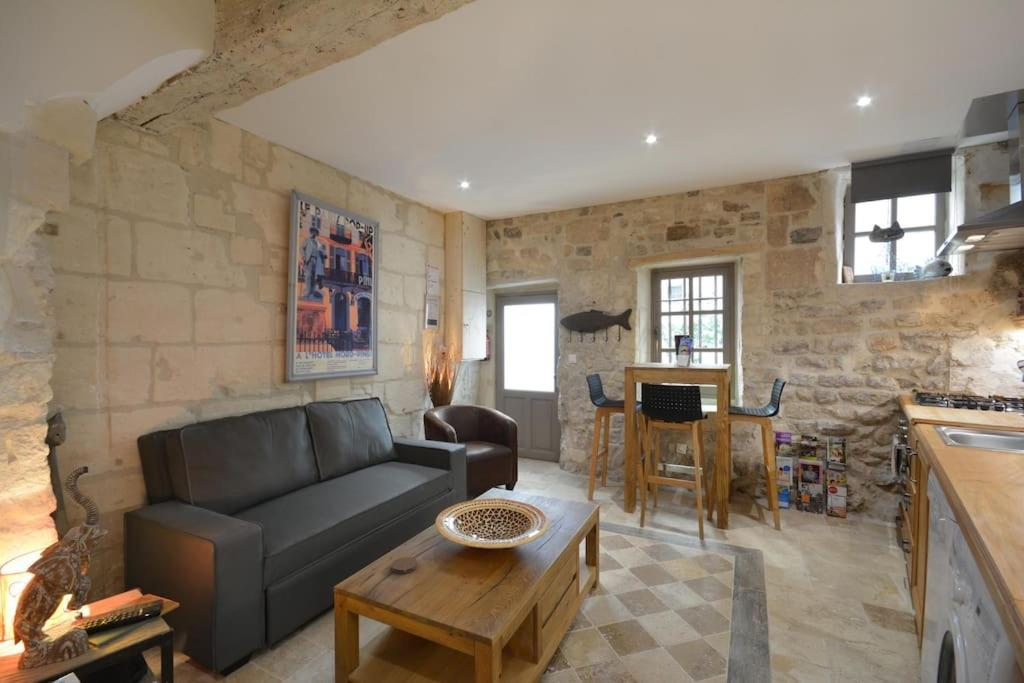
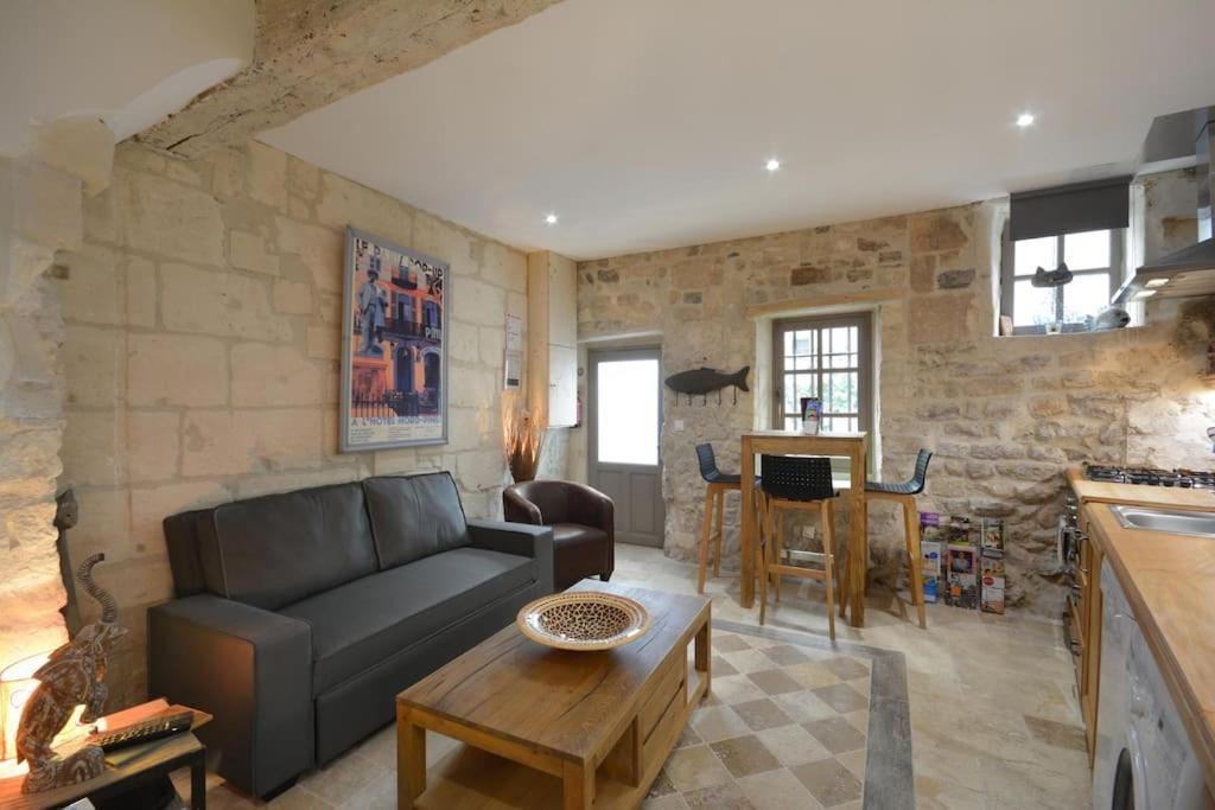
- coaster (404, 565)
